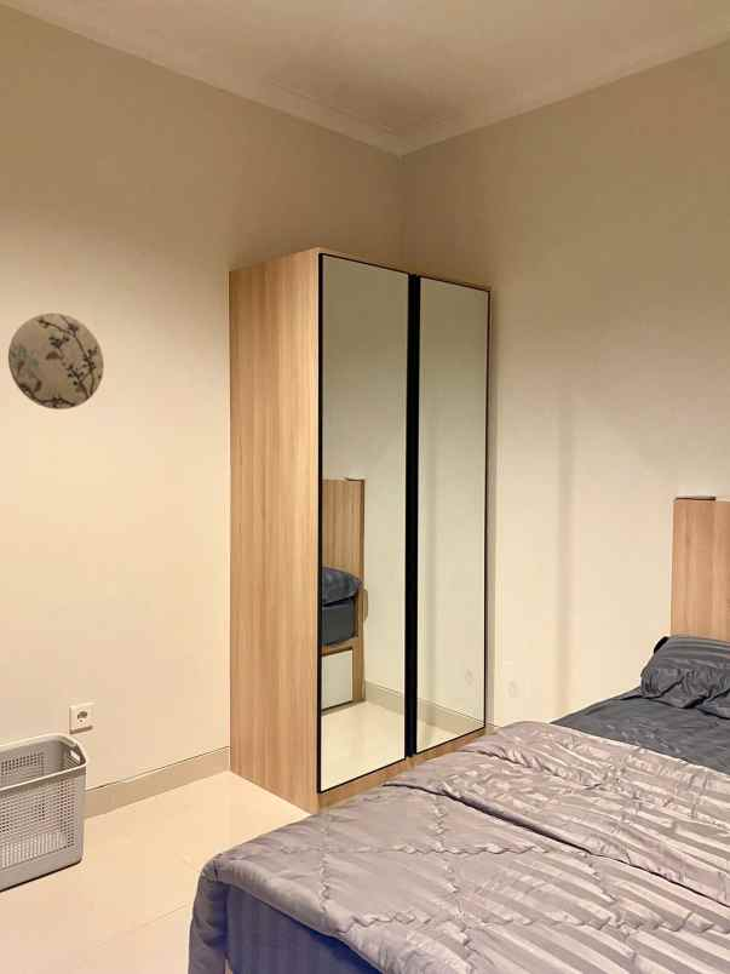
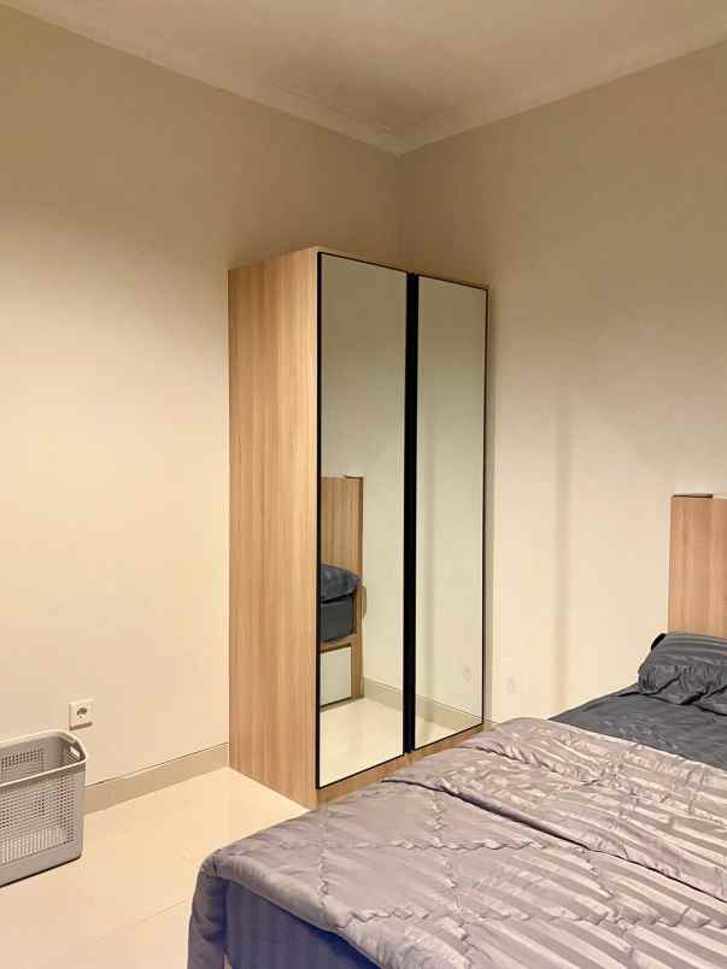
- decorative plate (57, 361)
